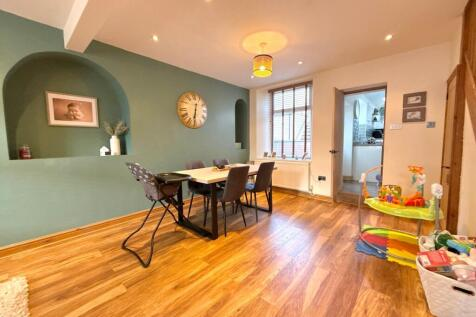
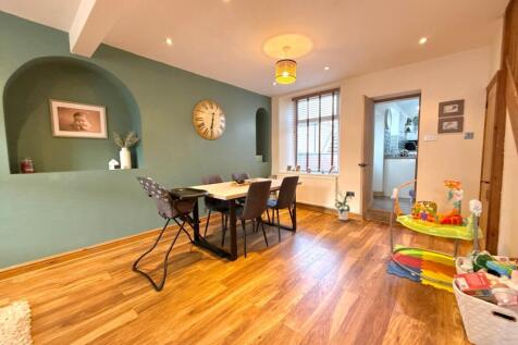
+ house plant (342, 205)
